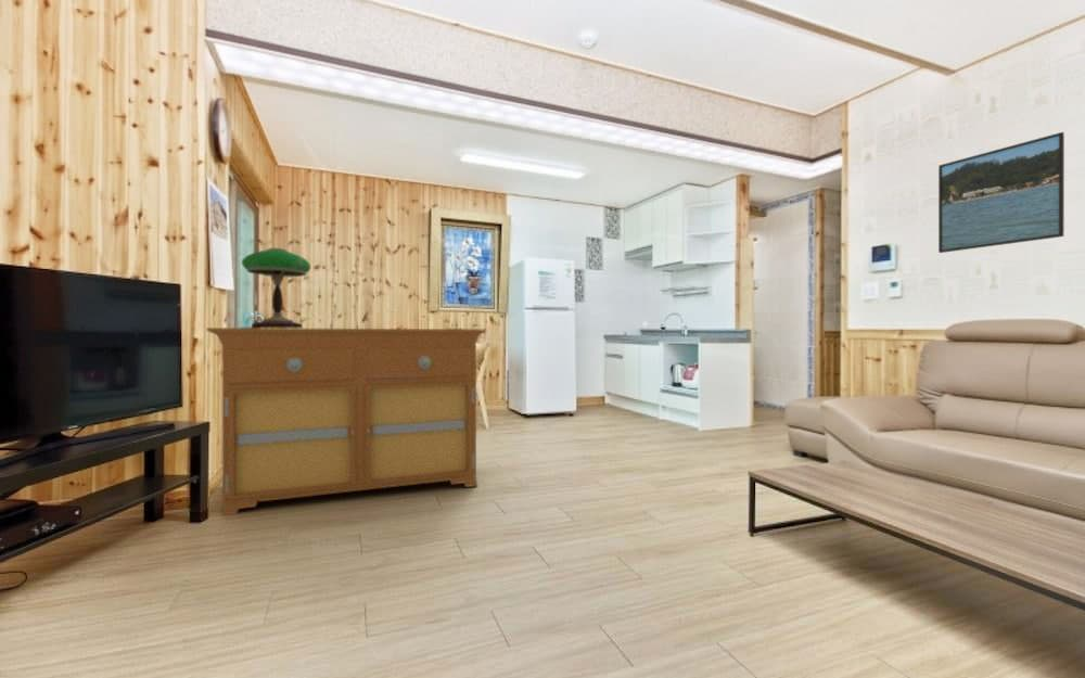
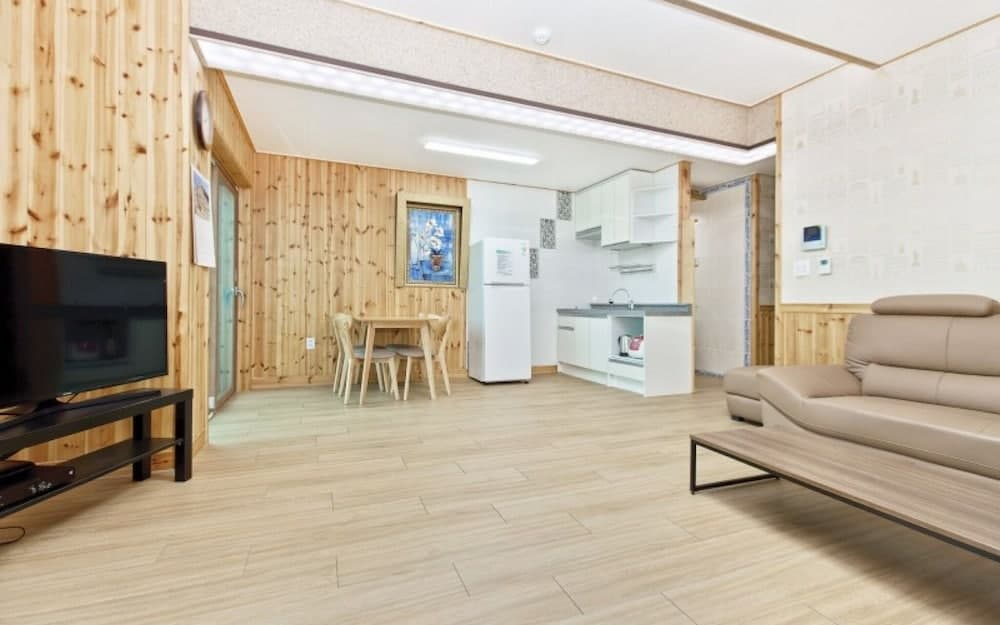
- sideboard (359, 407)
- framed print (995, 197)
- table lamp (277, 287)
